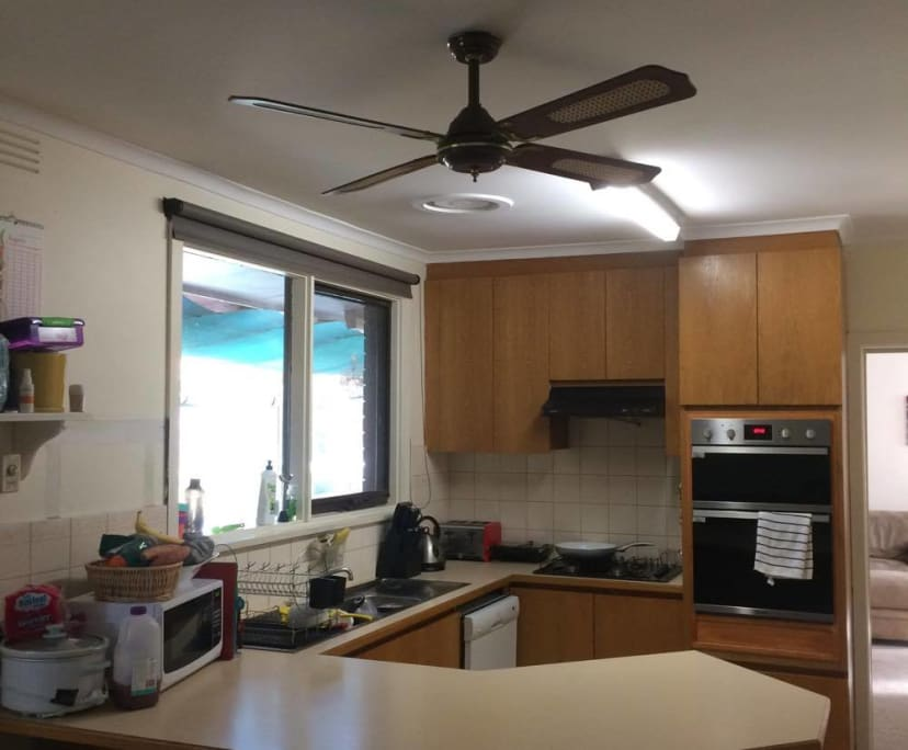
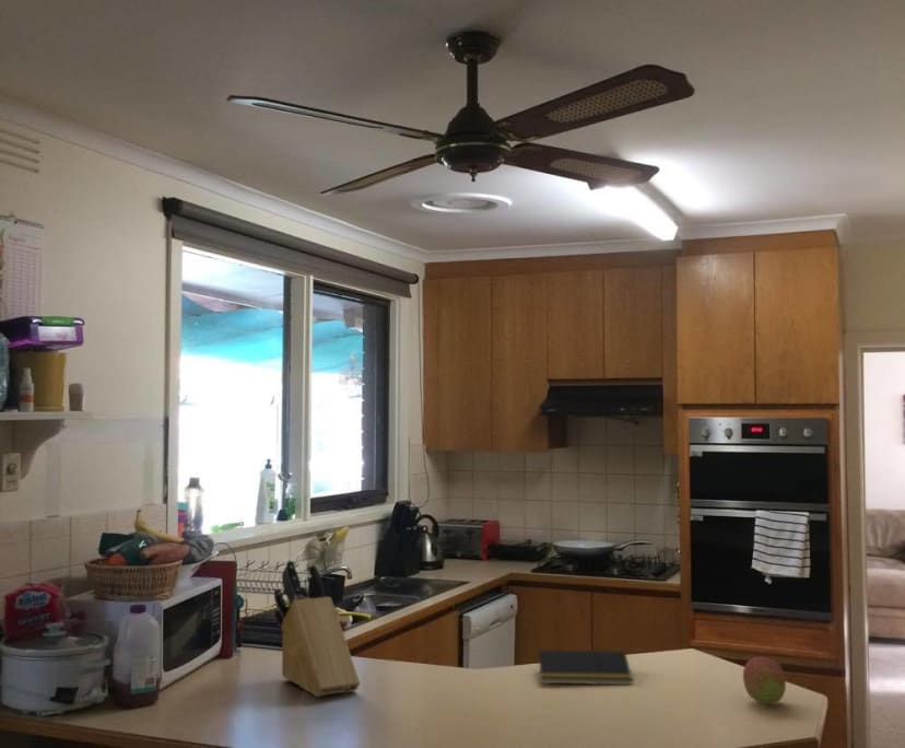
+ knife block (313, 622)
+ fruit (764, 680)
+ notepad (584, 666)
